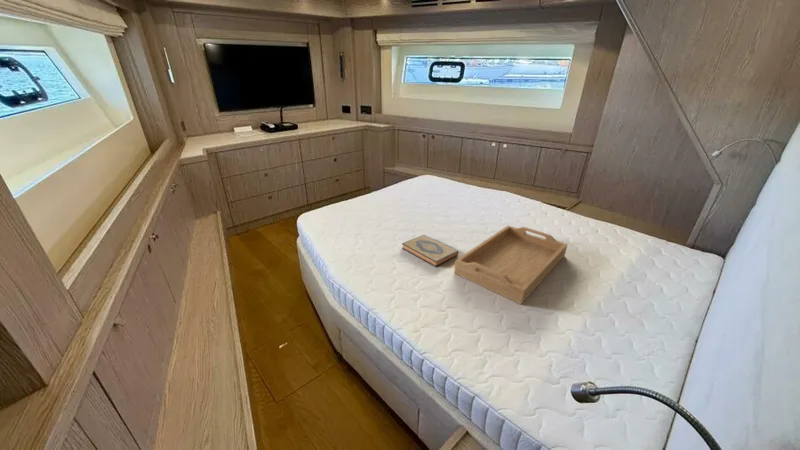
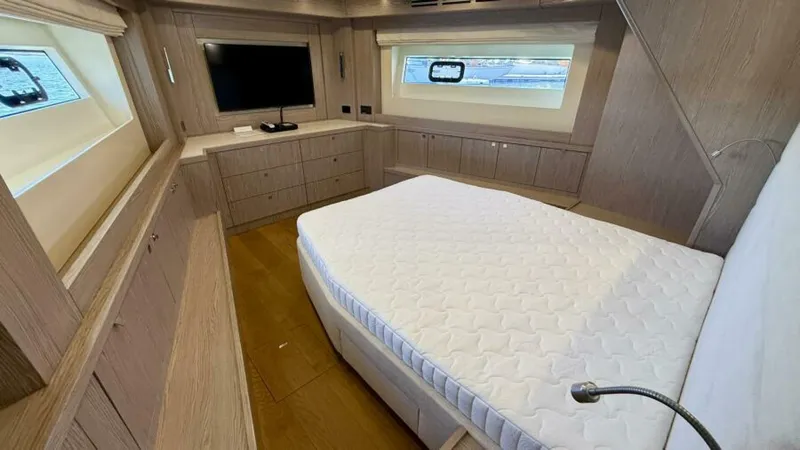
- serving tray (513, 256)
- hardback book (429, 249)
